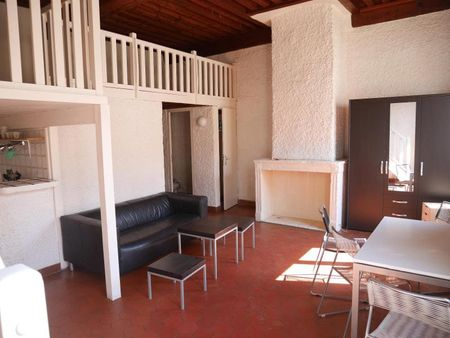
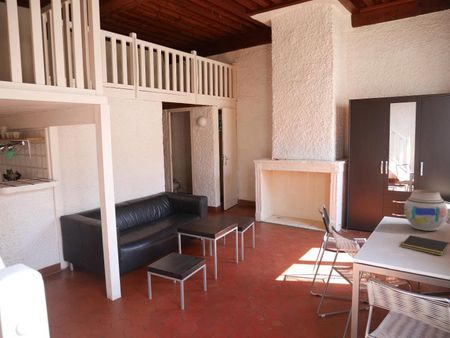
+ vase (425, 209)
+ notepad (424, 244)
